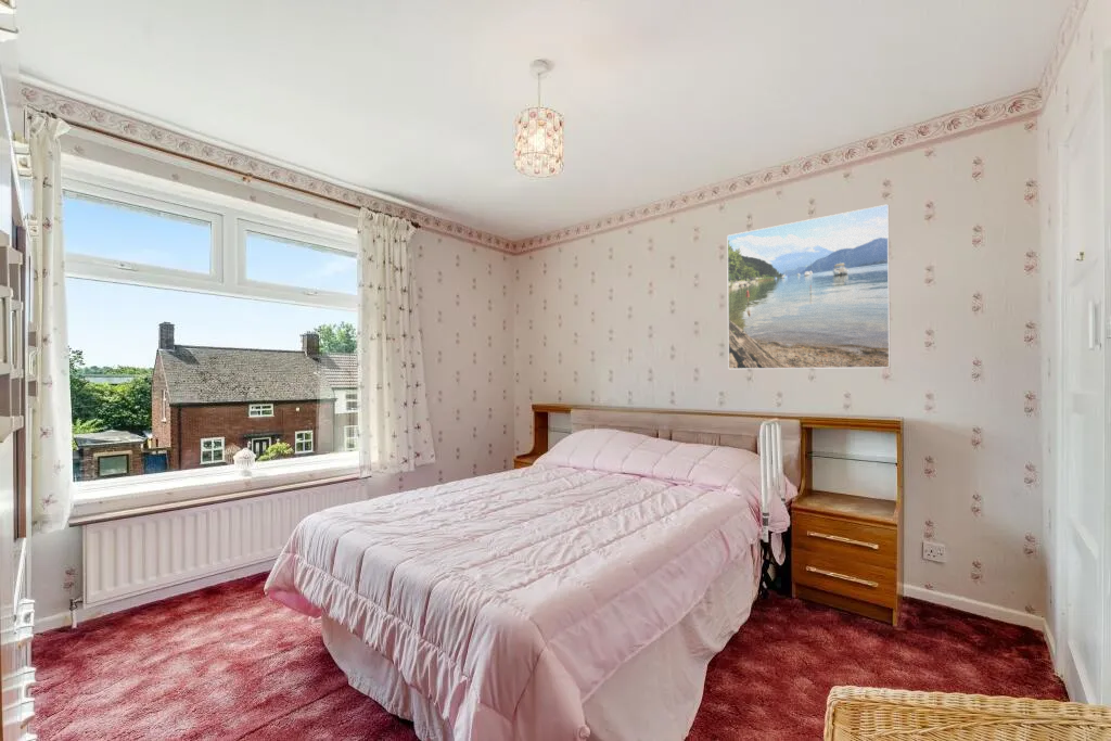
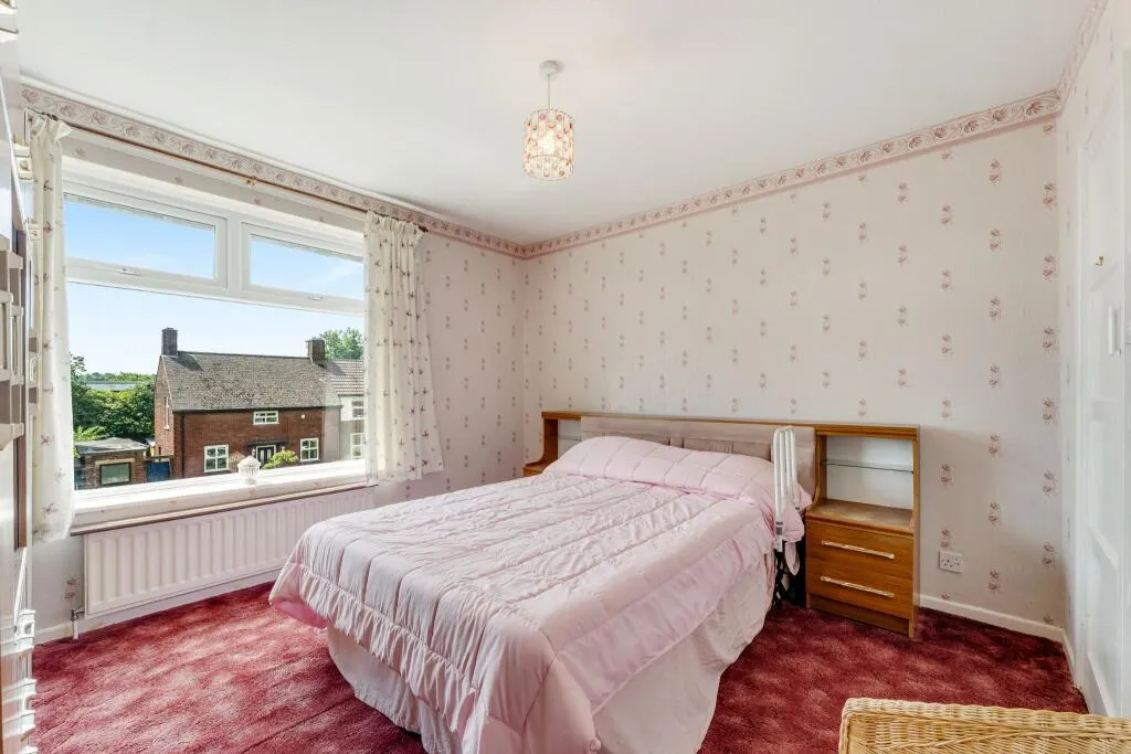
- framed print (801, 295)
